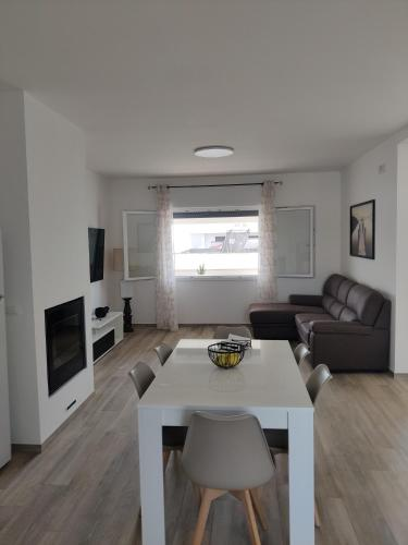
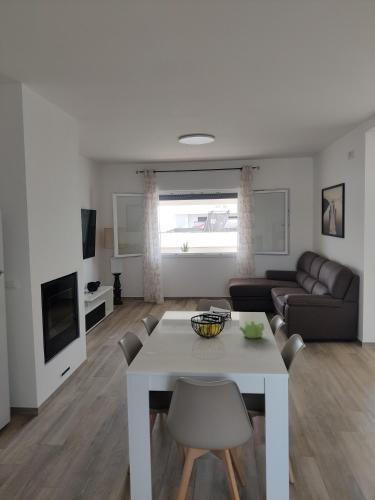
+ teapot (251, 328)
